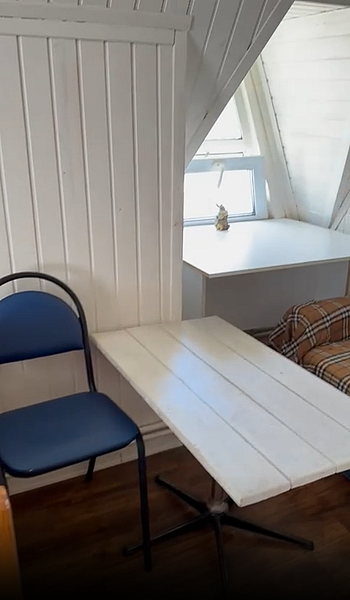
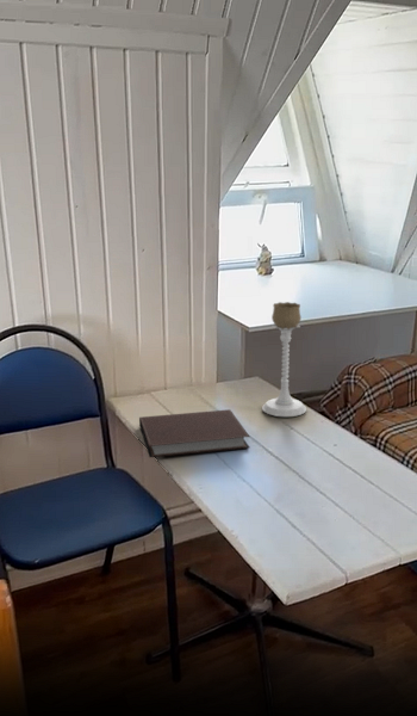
+ candle holder (285, 358)
+ notebook (192, 431)
